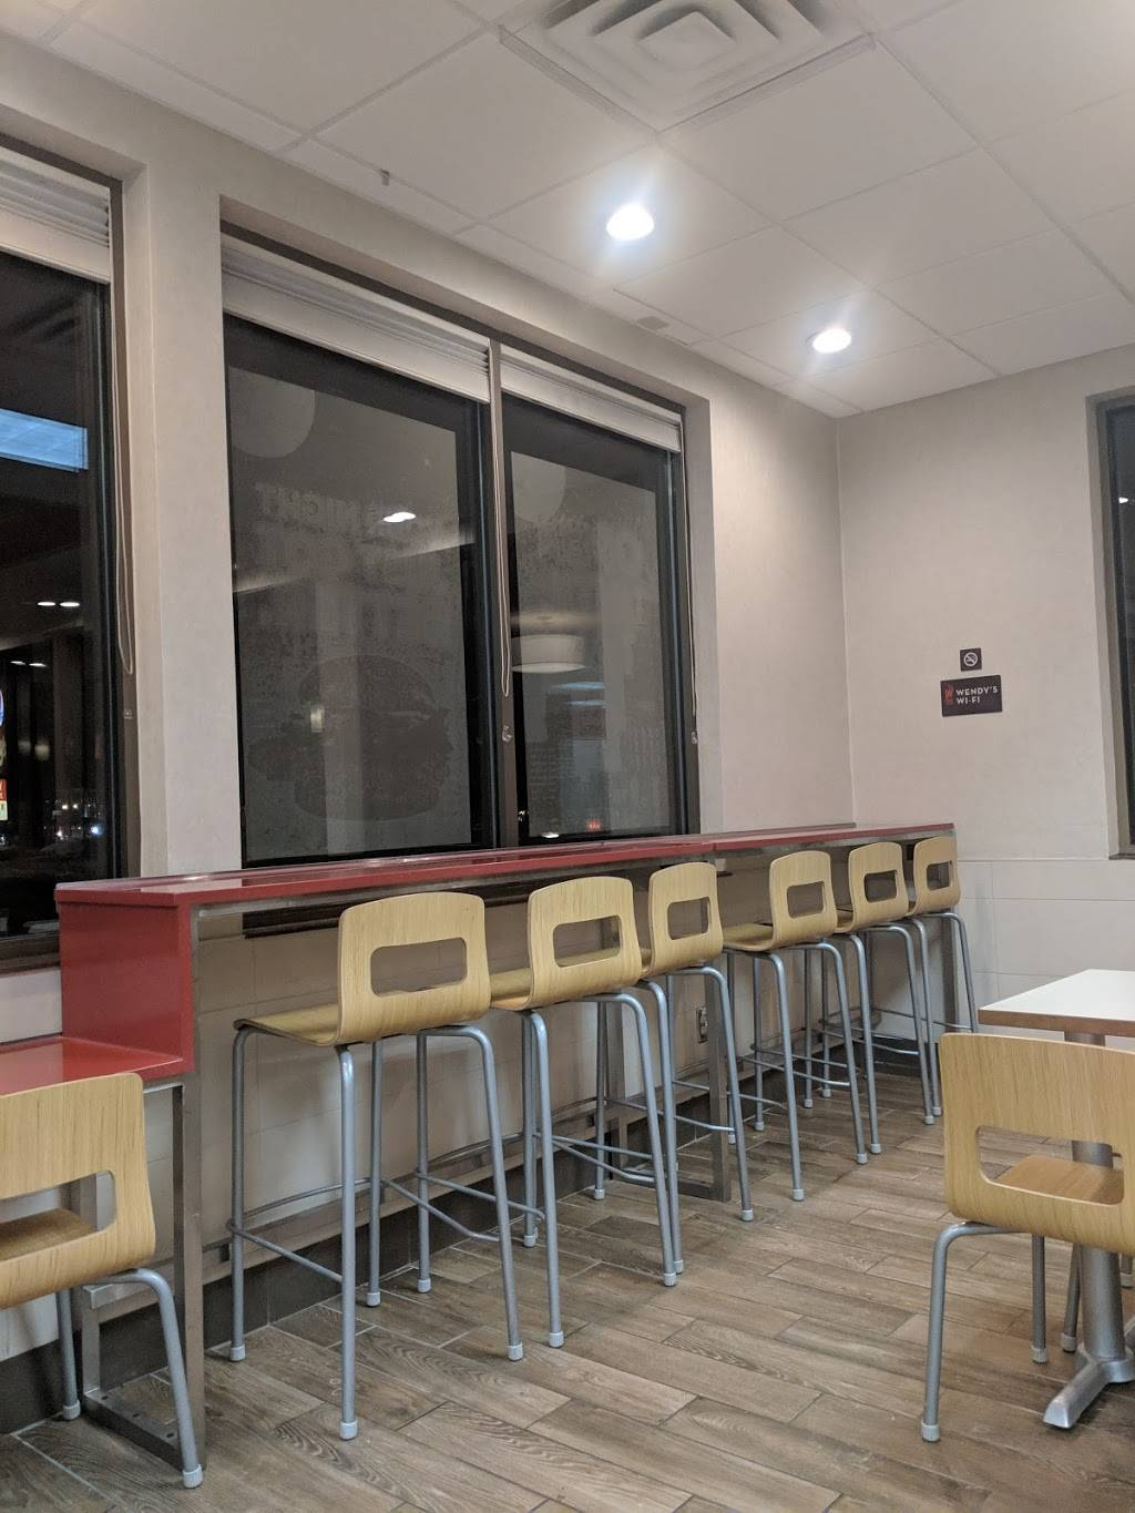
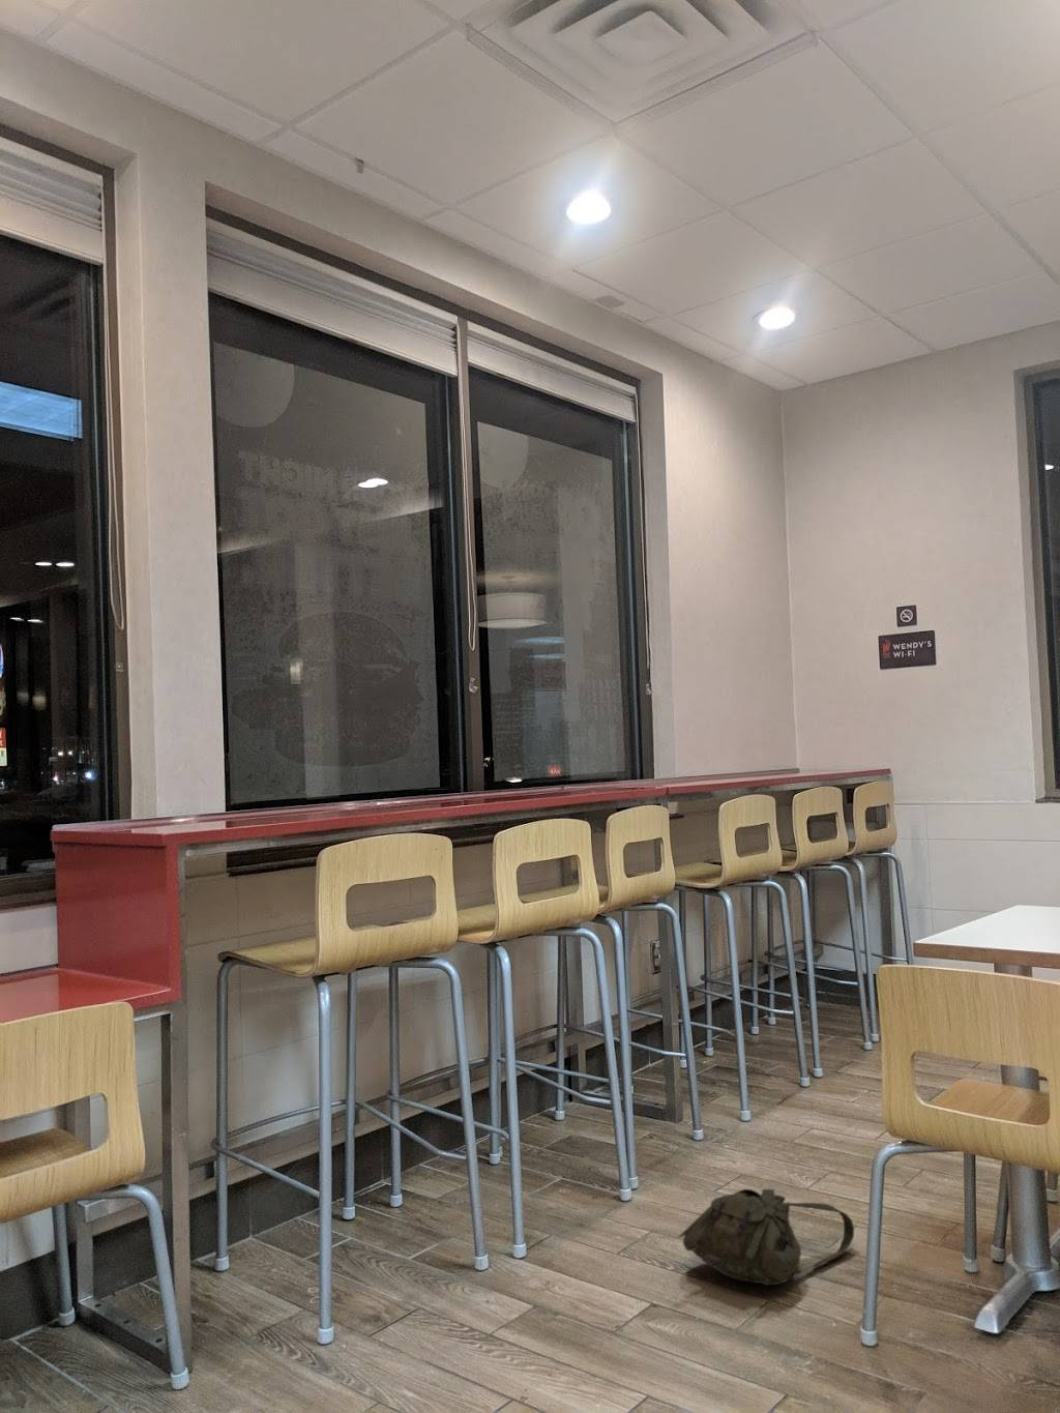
+ backpack (760, 1224)
